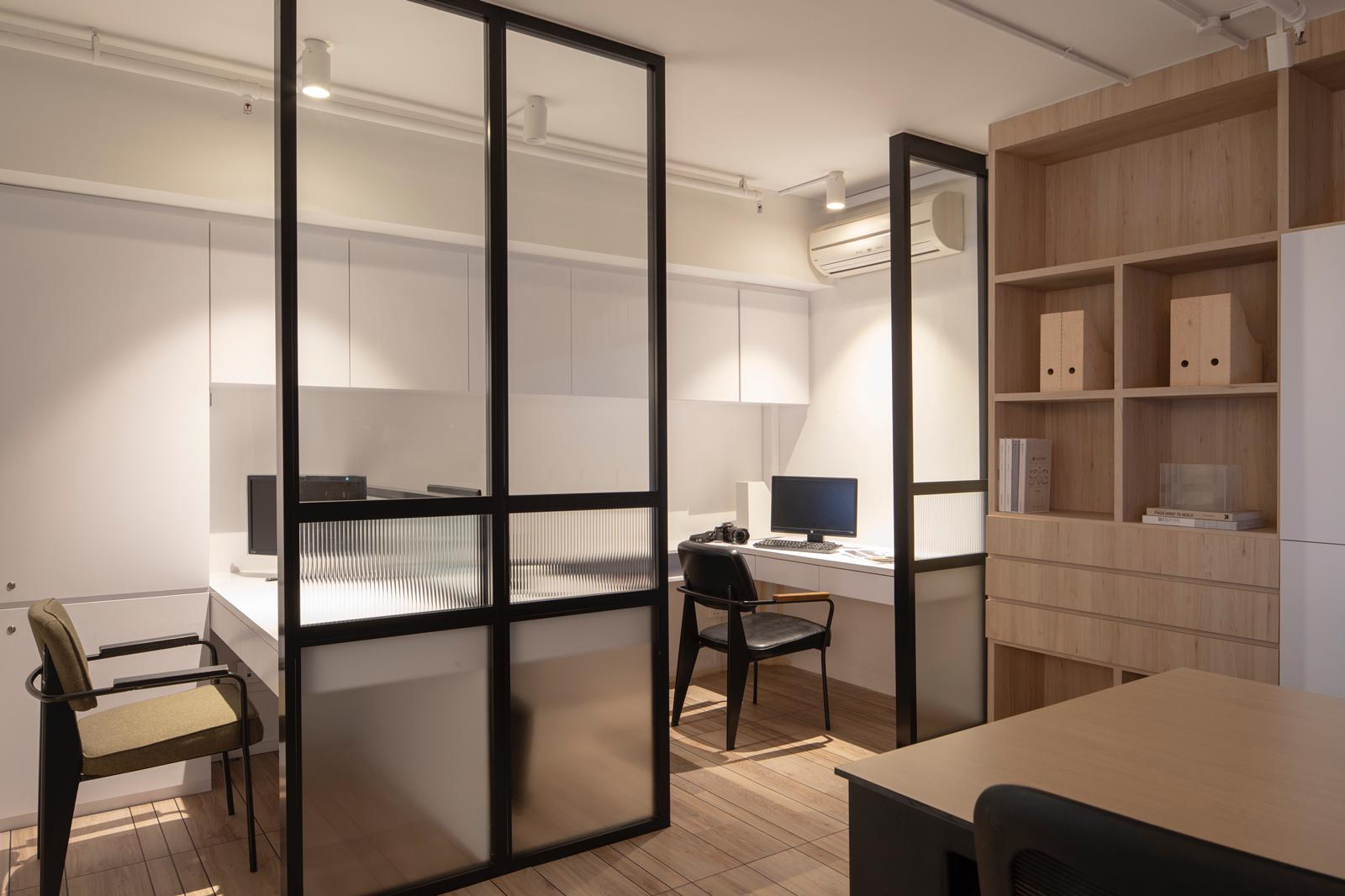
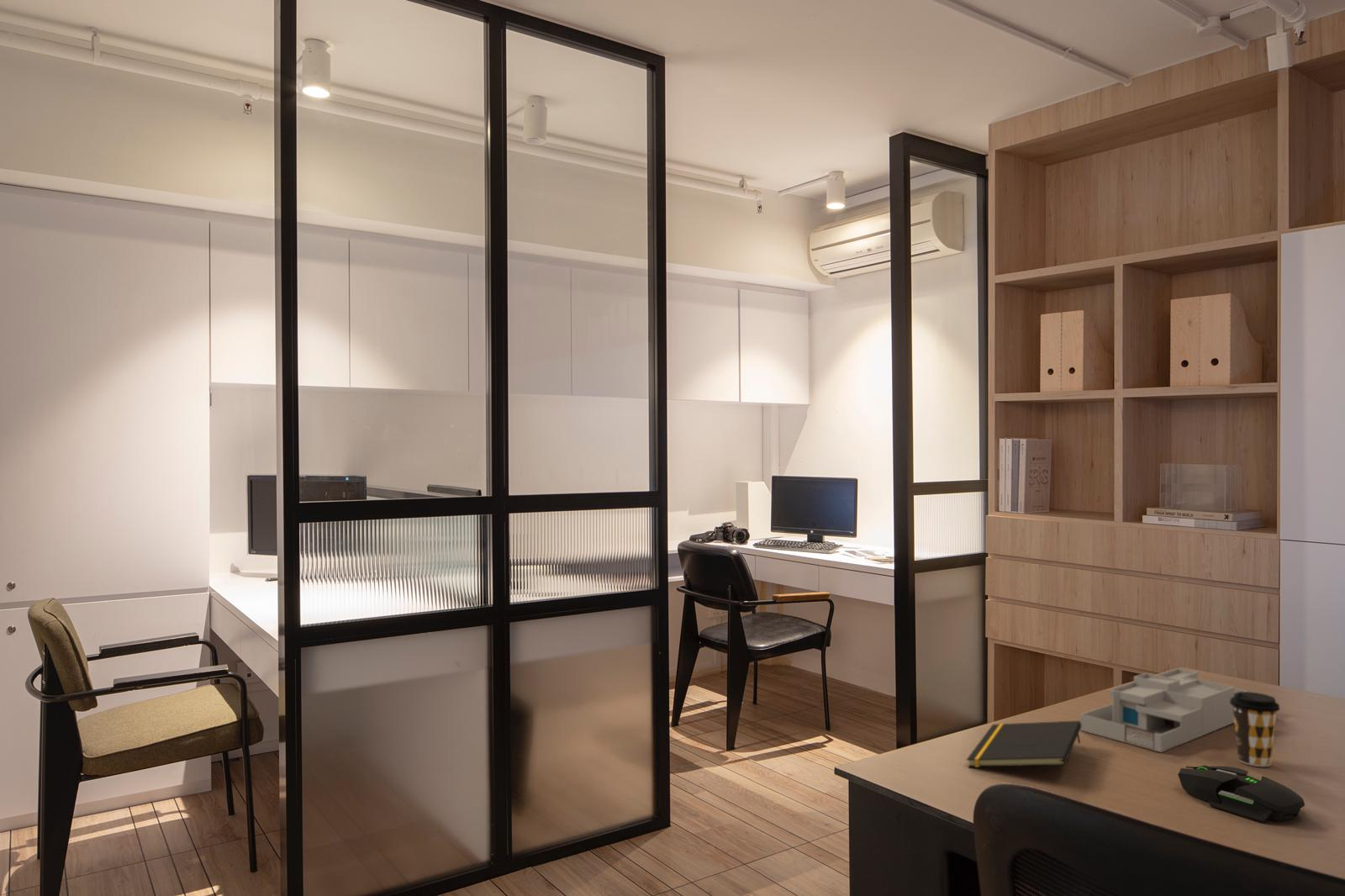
+ notepad (1026, 743)
+ coffee cup (1254, 729)
+ desk organizer (1174, 699)
+ mouse (1239, 788)
